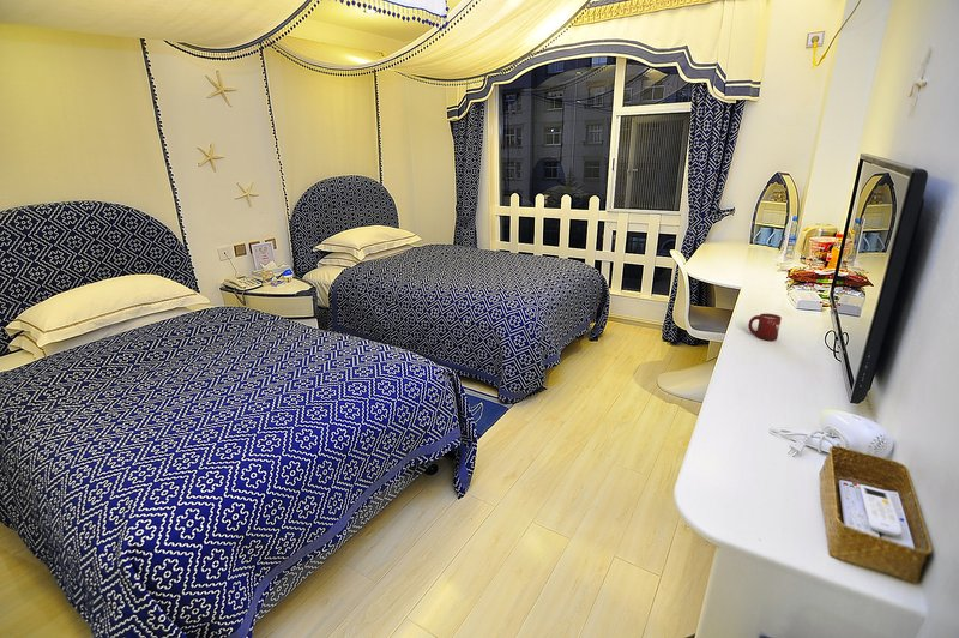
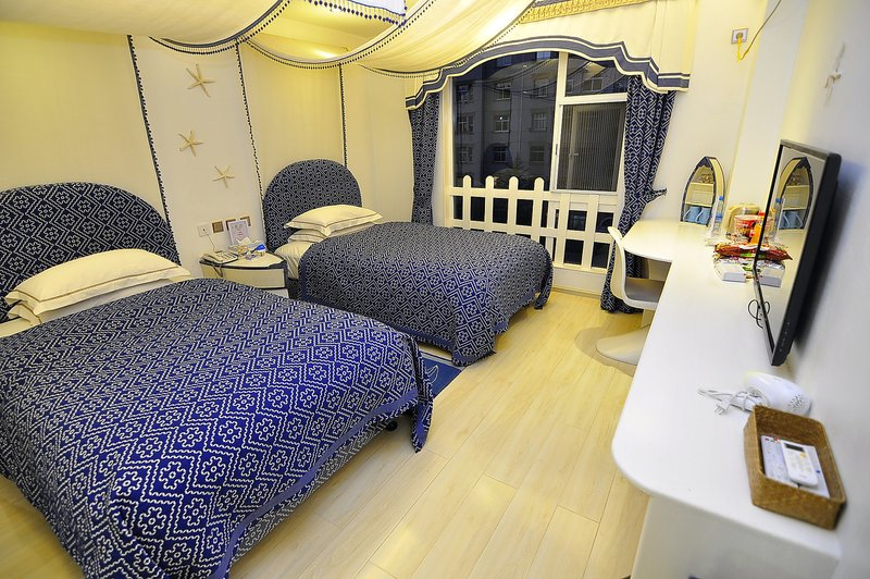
- cup (764, 325)
